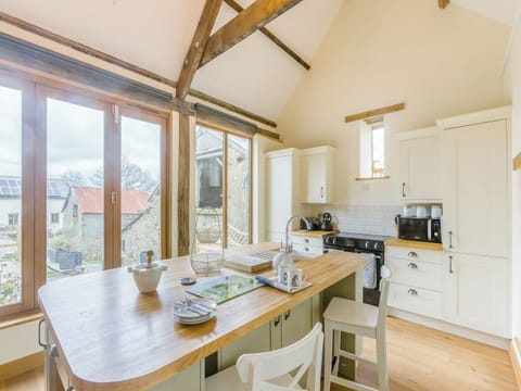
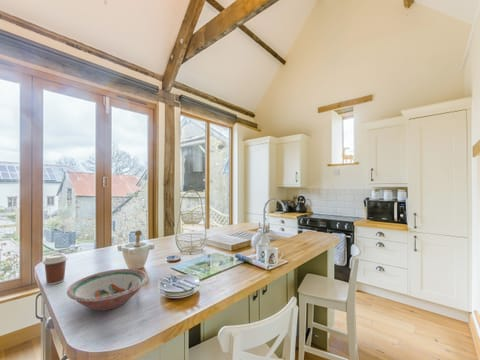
+ bowl (110, 291)
+ coffee cup (55, 268)
